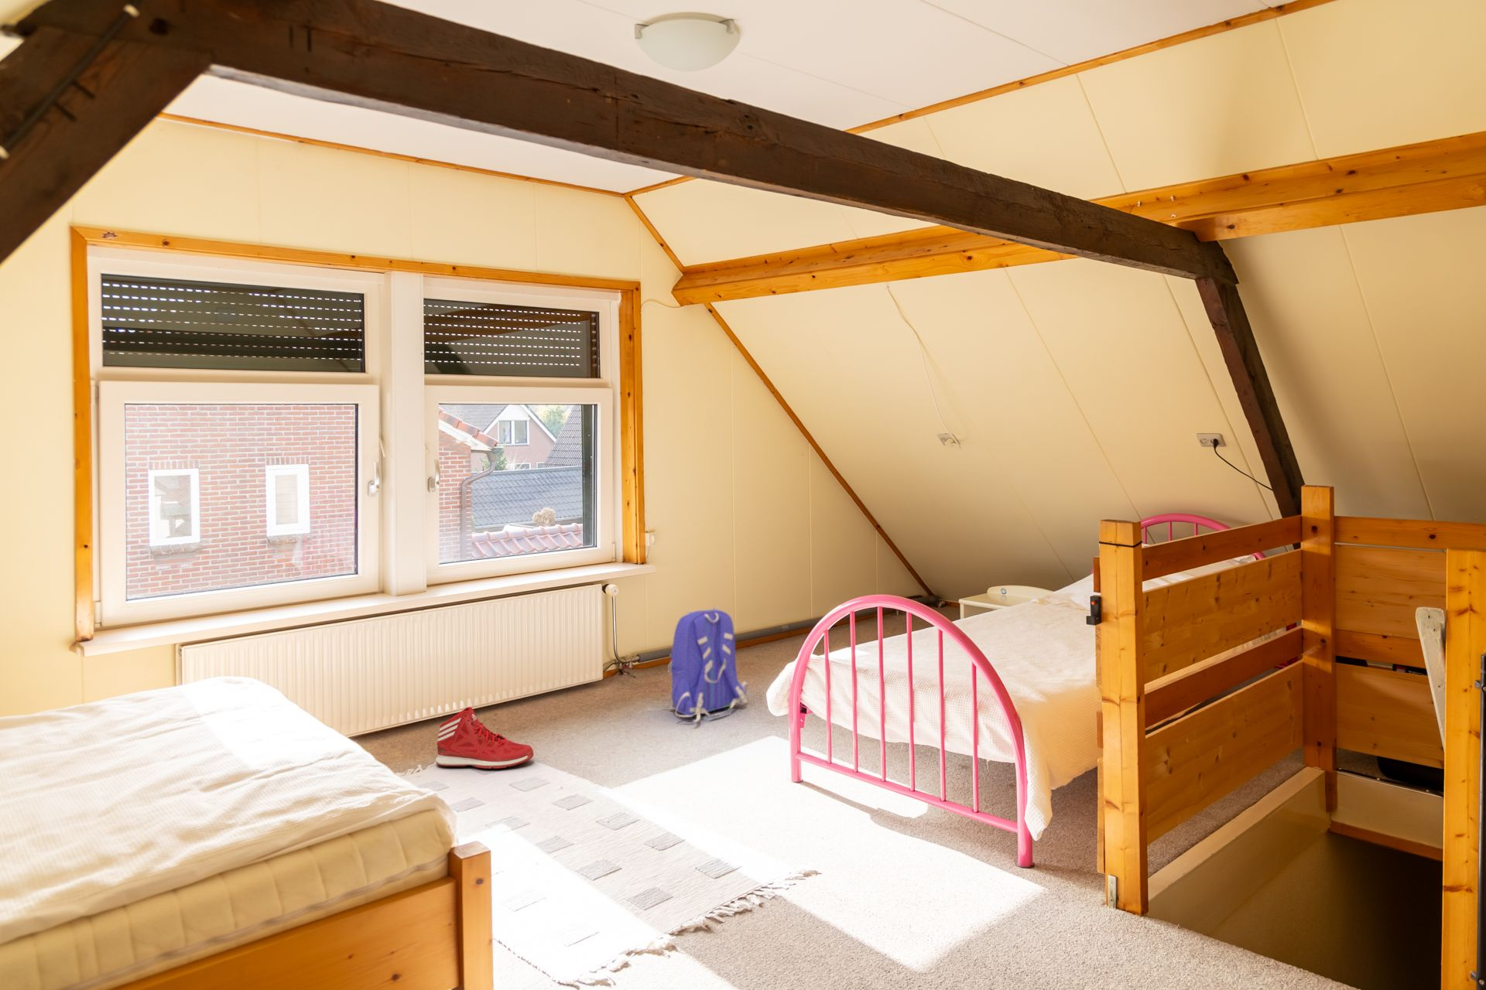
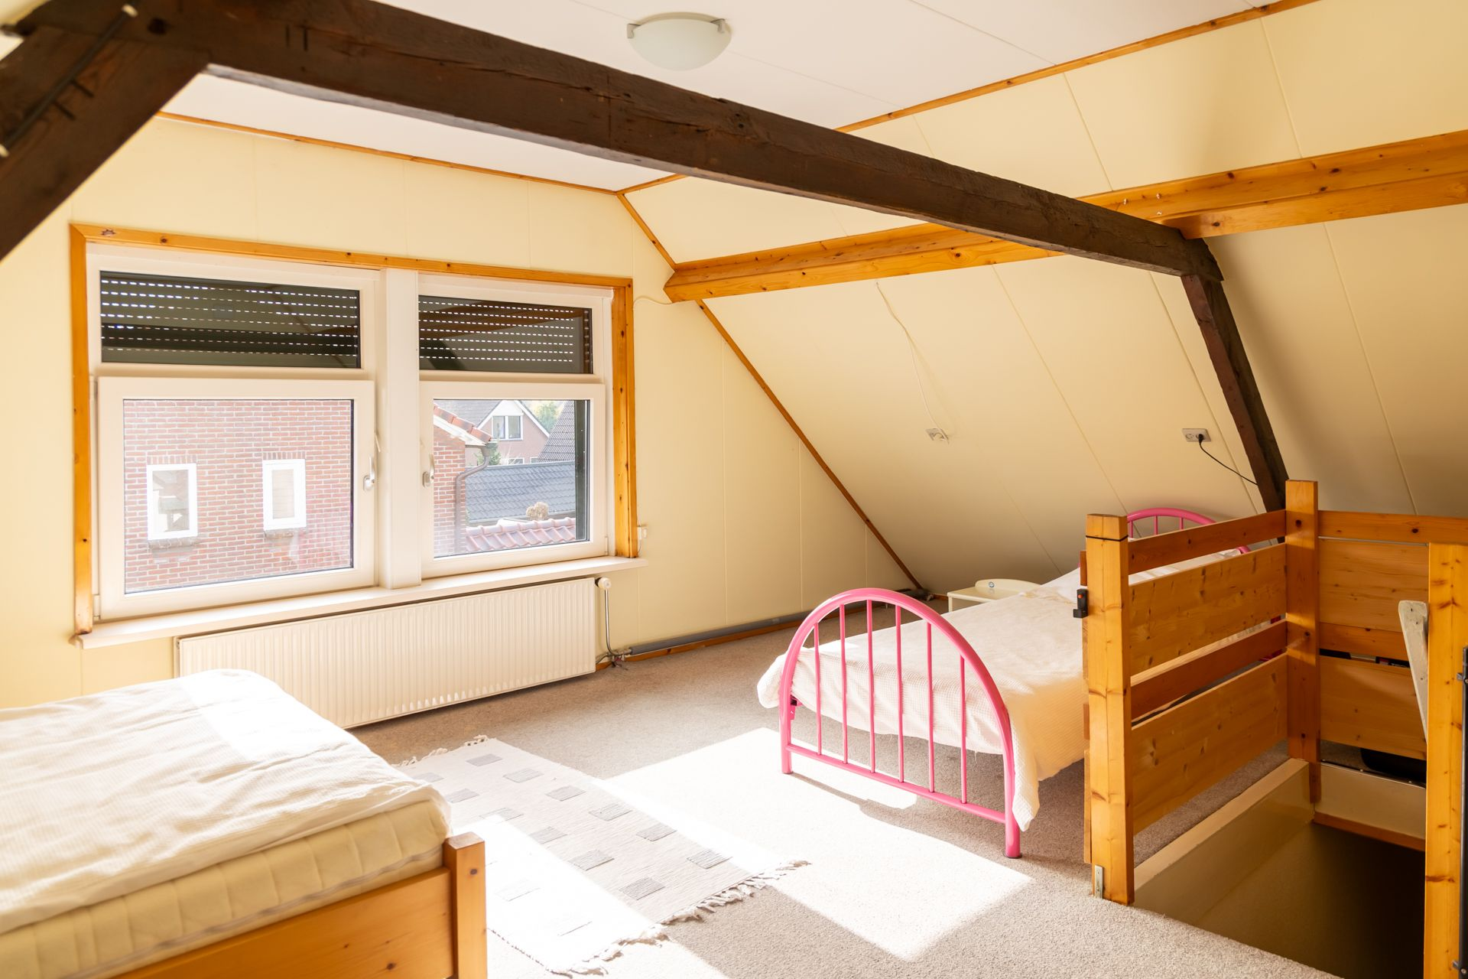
- sneaker (484, 736)
- backpack (698, 659)
